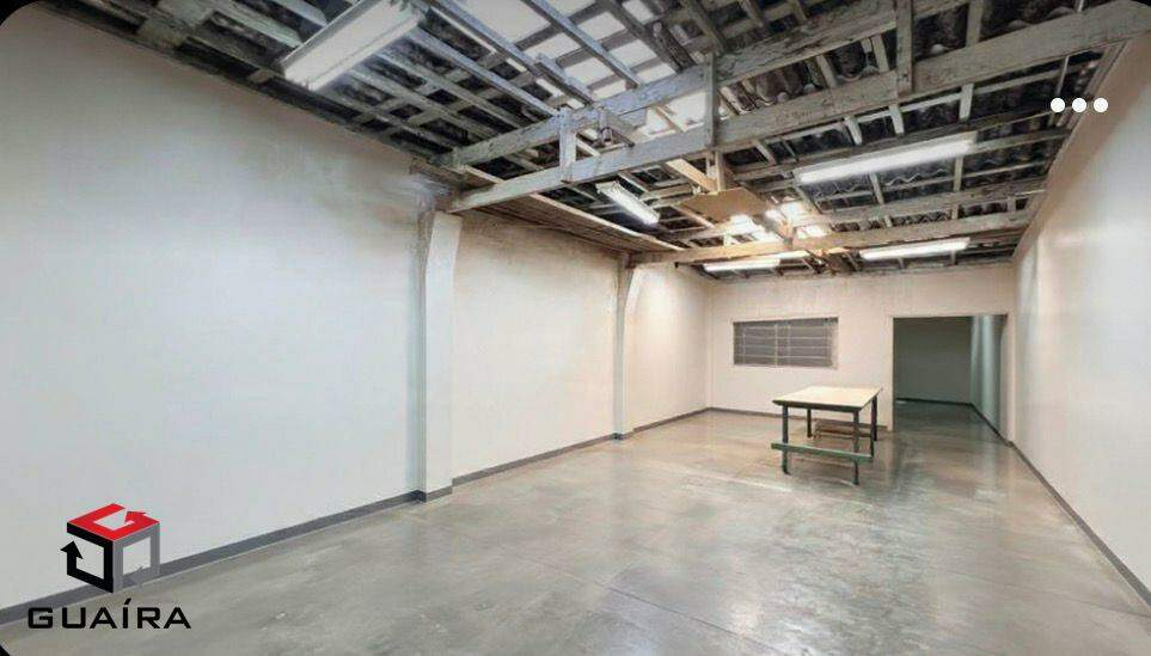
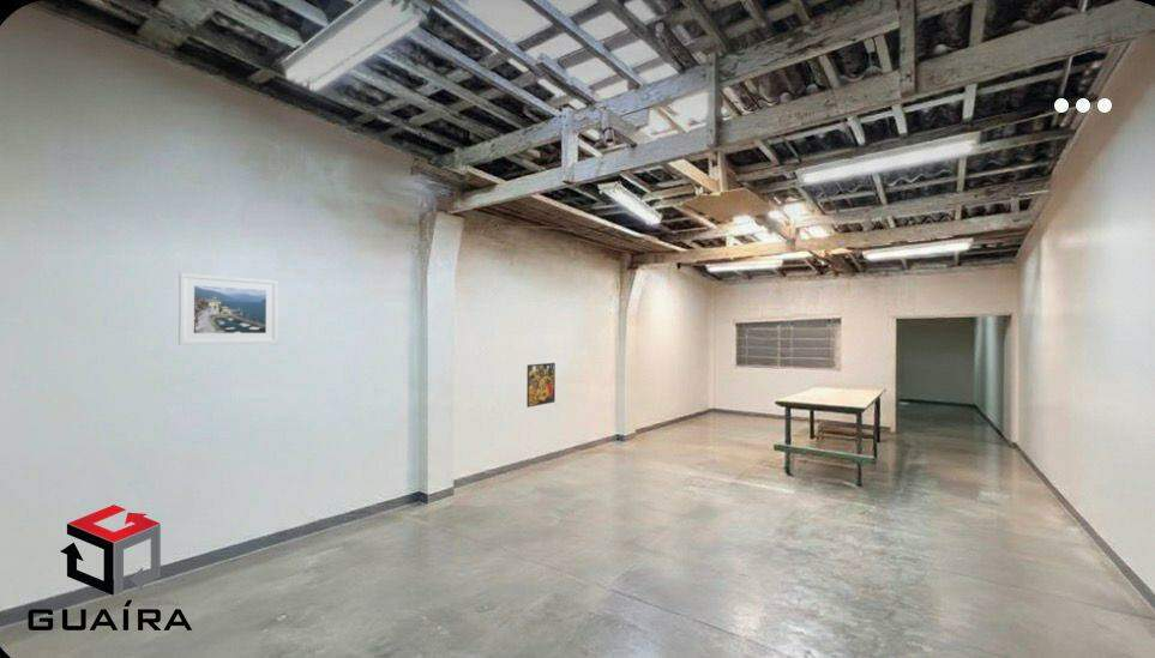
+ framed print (231, 310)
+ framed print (541, 384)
